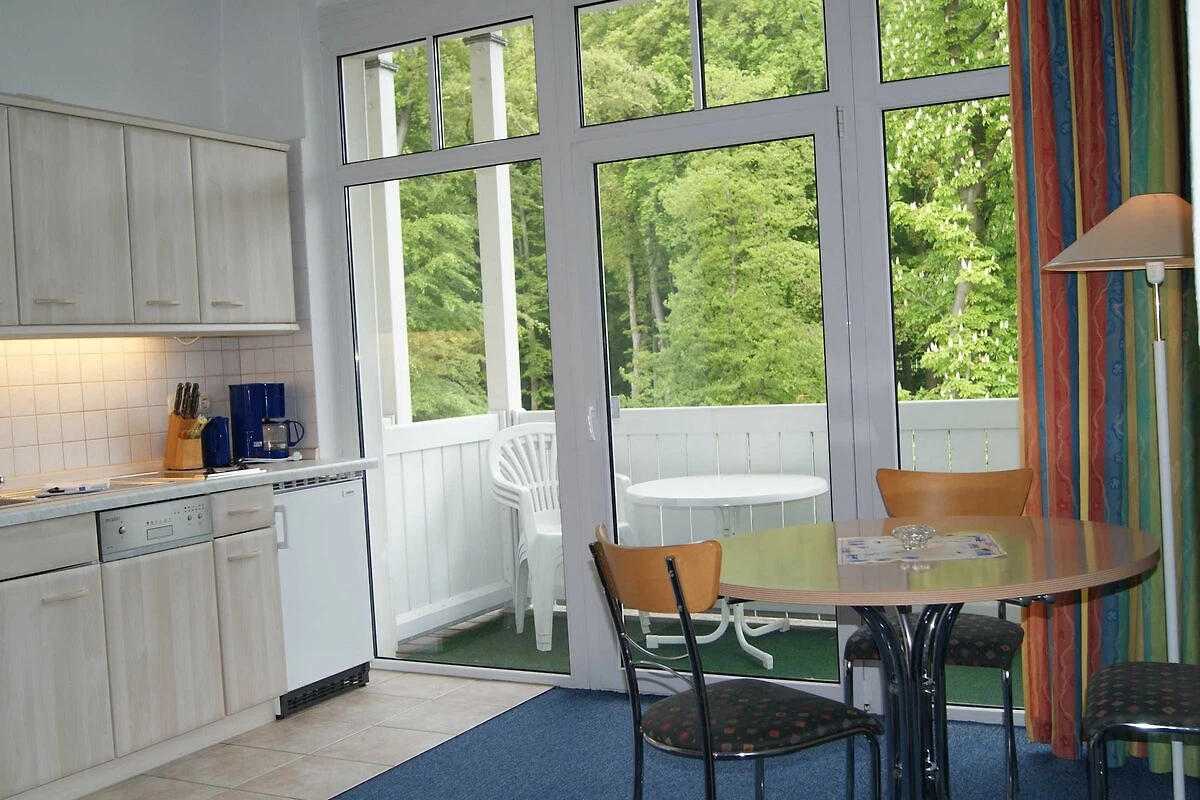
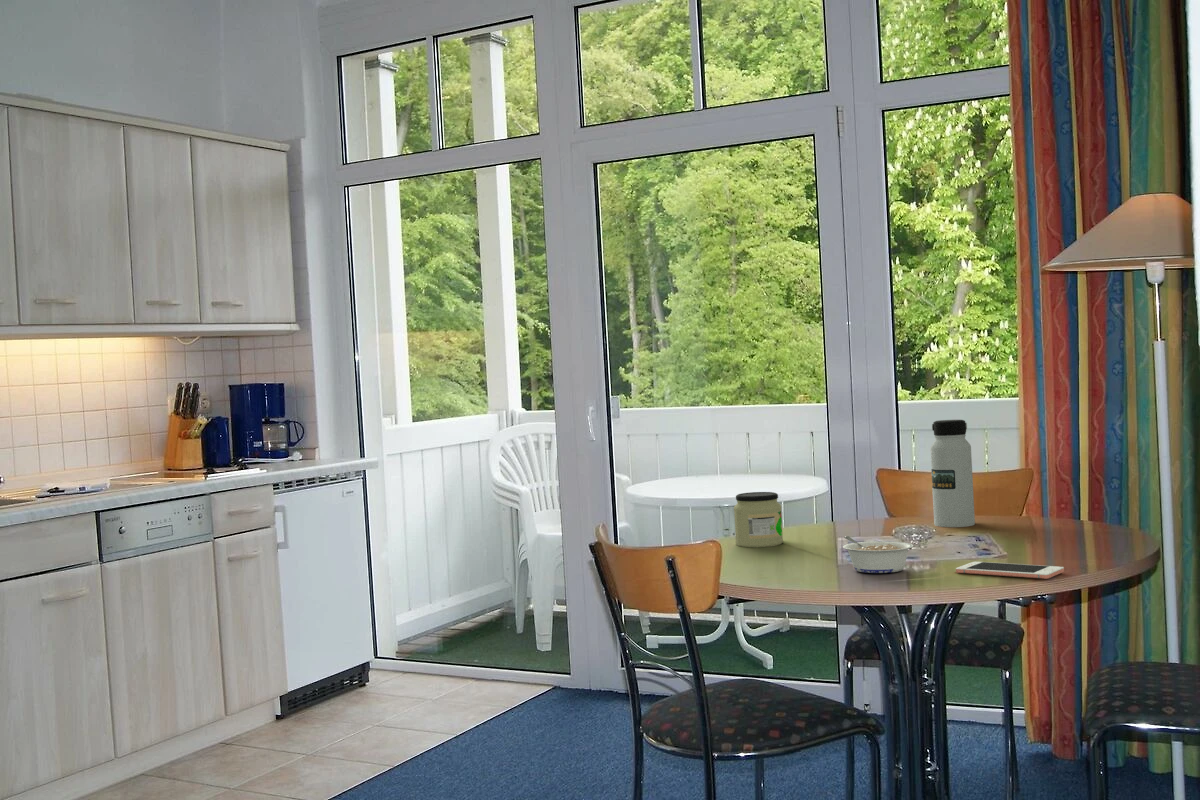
+ water bottle (951, 472)
+ cell phone (1009, 569)
+ legume (875, 555)
+ jar (758, 519)
